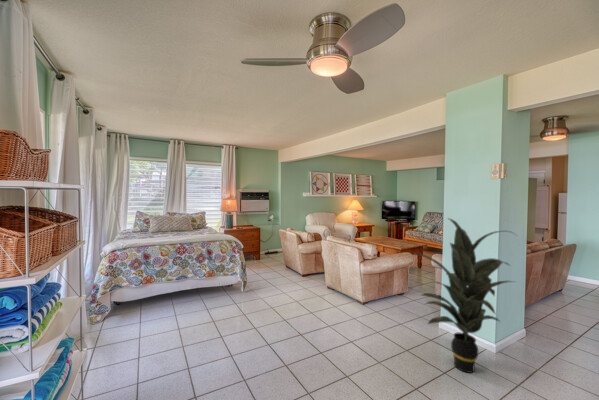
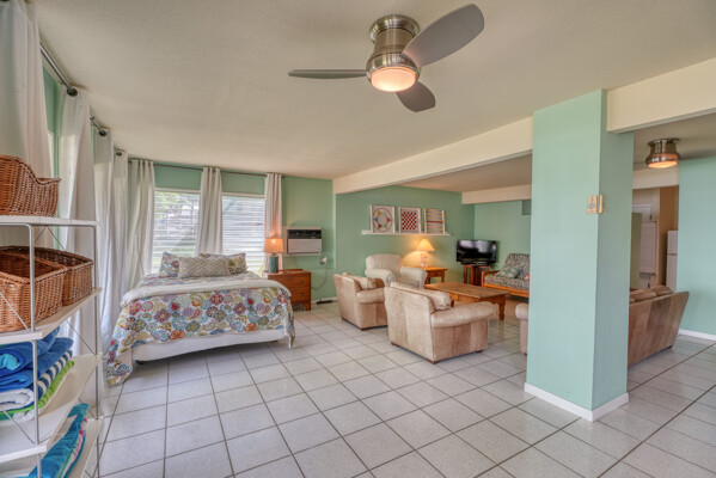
- indoor plant (462, 291)
